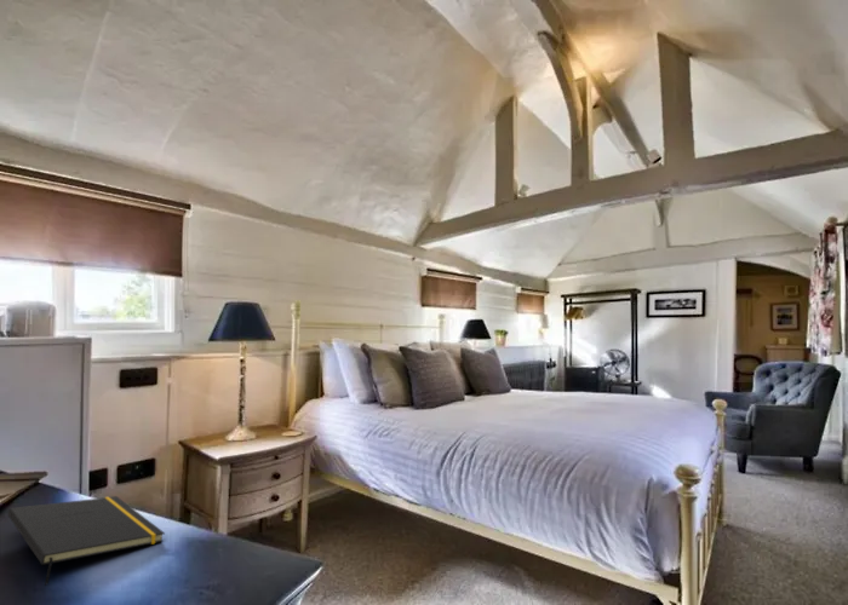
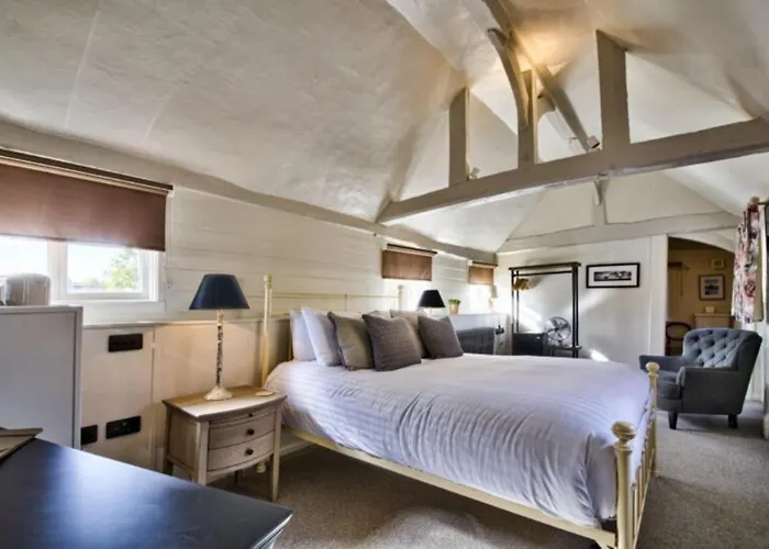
- notepad (85, 524)
